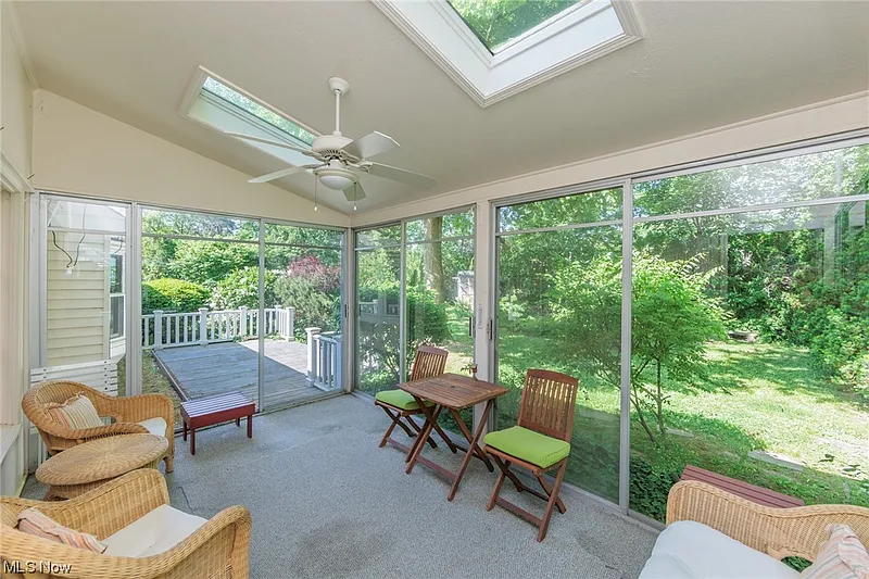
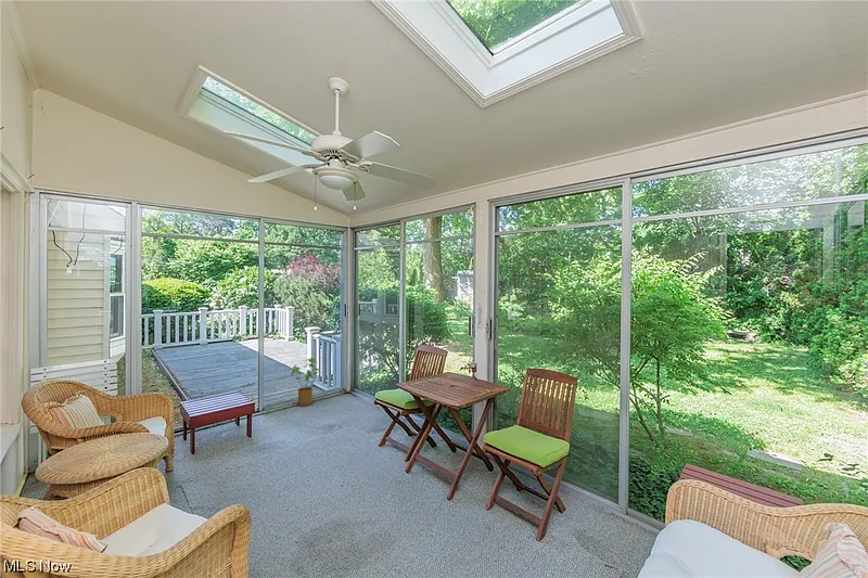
+ house plant (307, 381)
